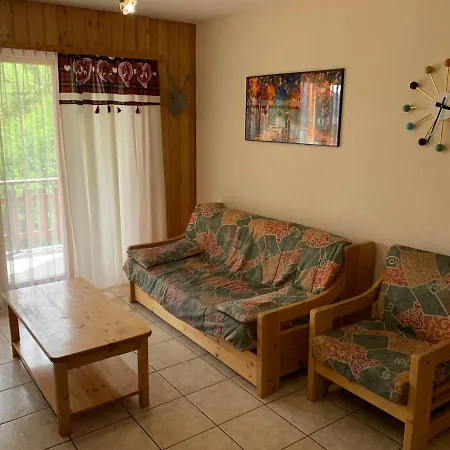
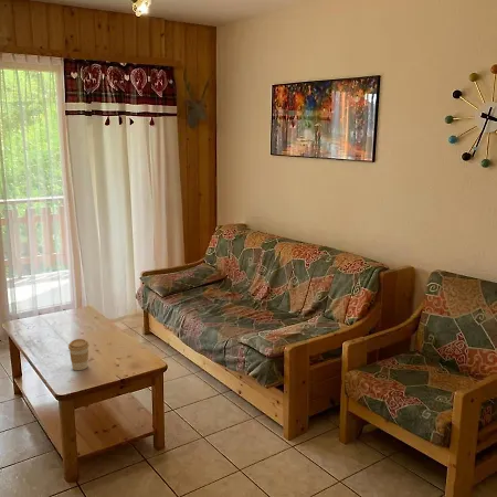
+ coffee cup (78, 353)
